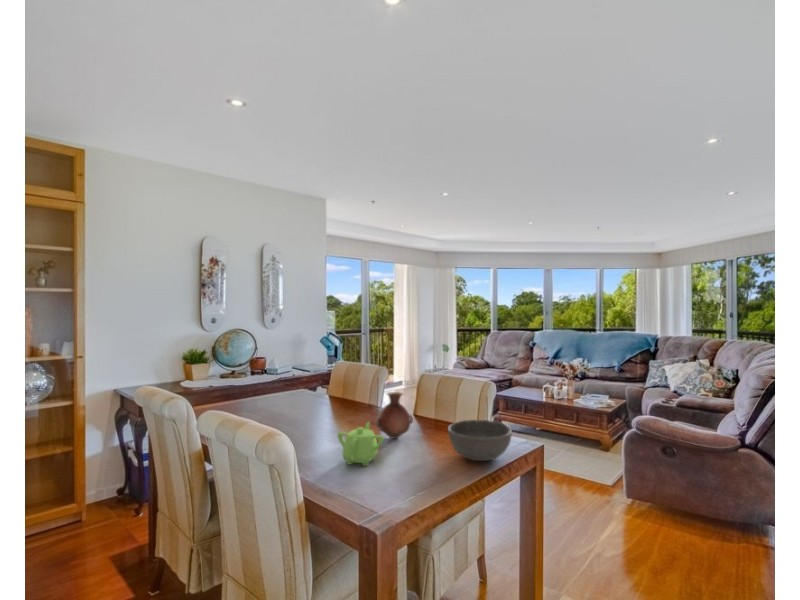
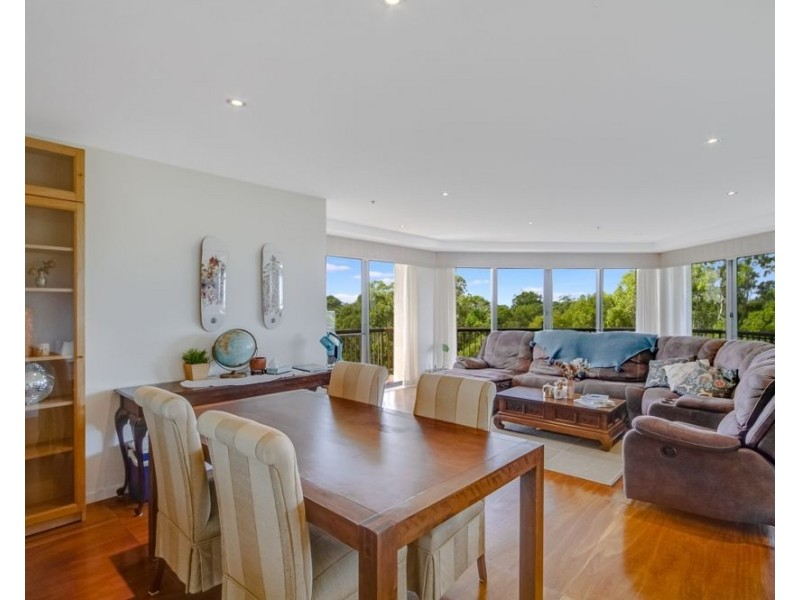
- vase (394, 415)
- bowl (479, 442)
- teapot (361, 443)
